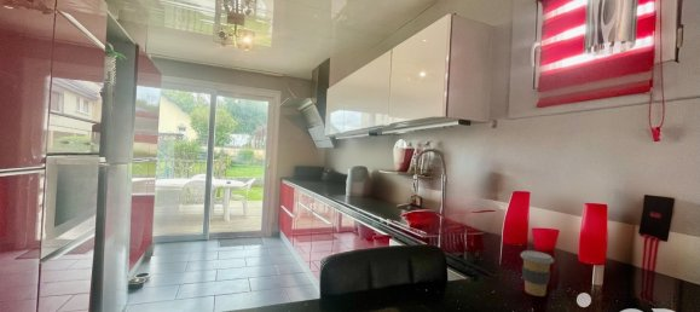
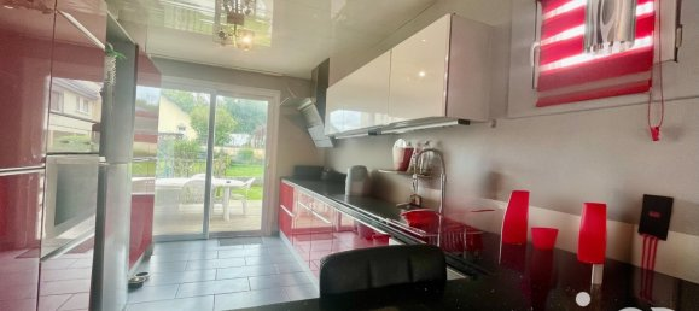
- coffee cup (536, 273)
